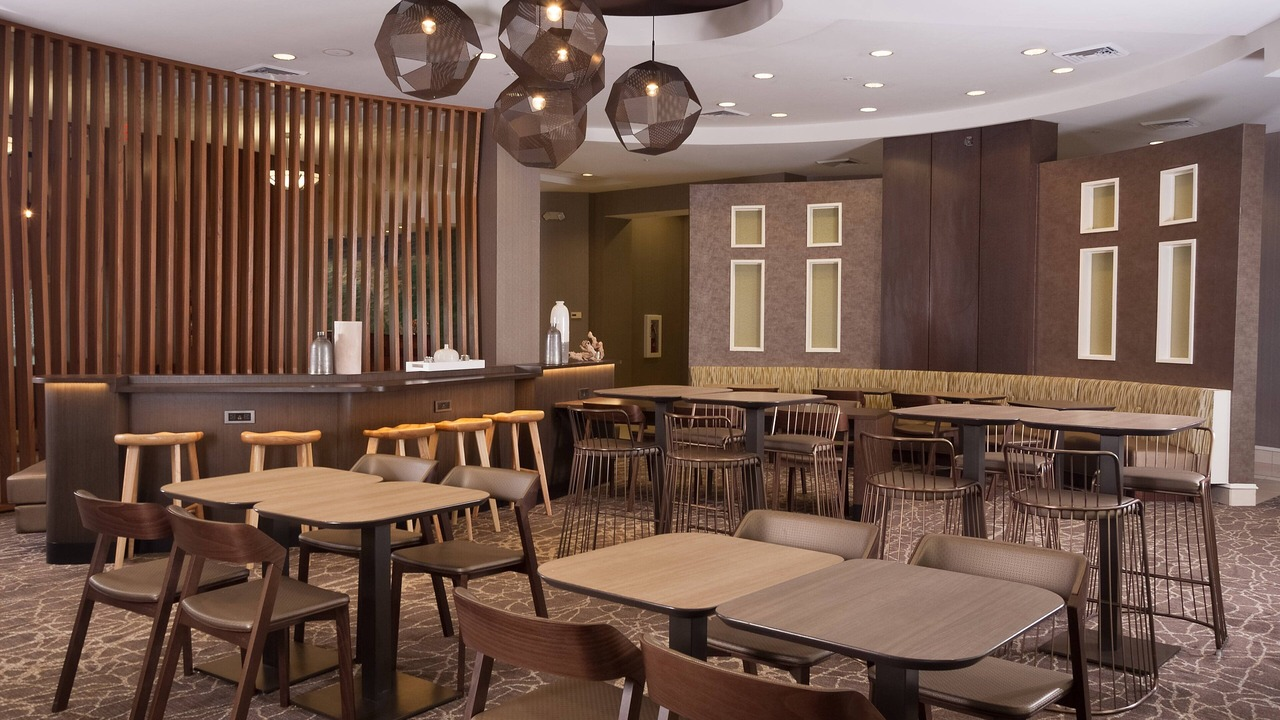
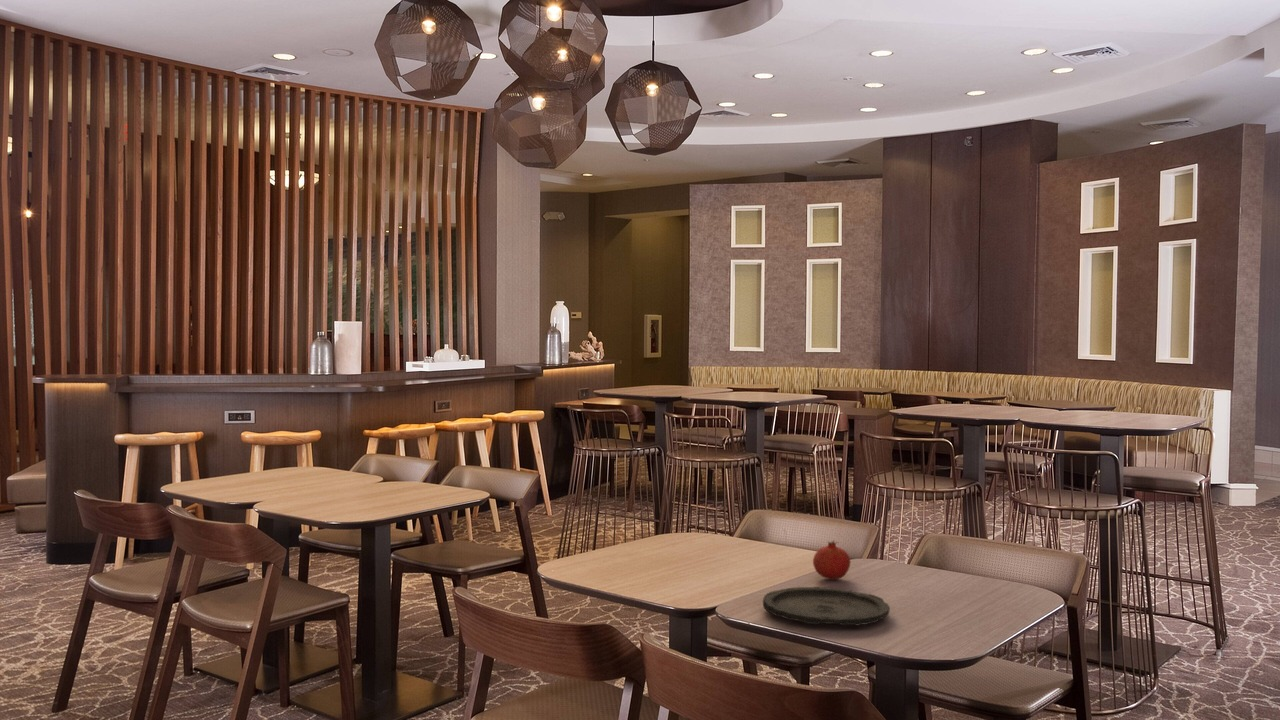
+ plate (825, 606)
+ fruit (831, 559)
